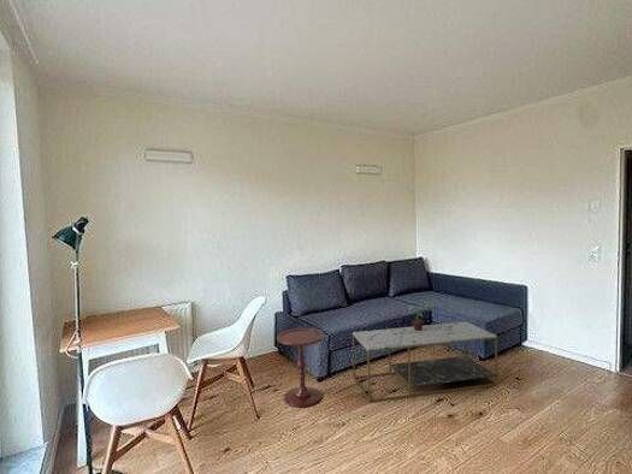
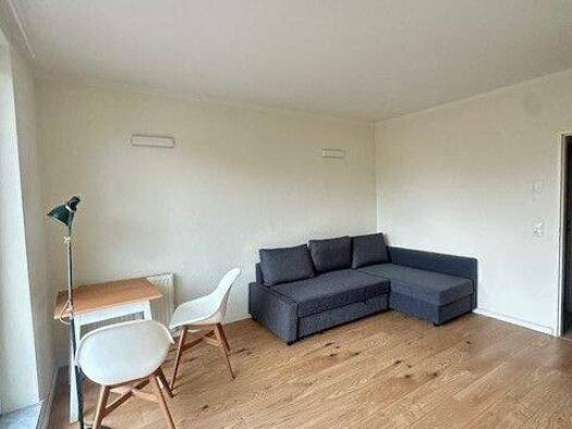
- potted plant (417, 316)
- coffee table (423, 361)
- side table (301, 366)
